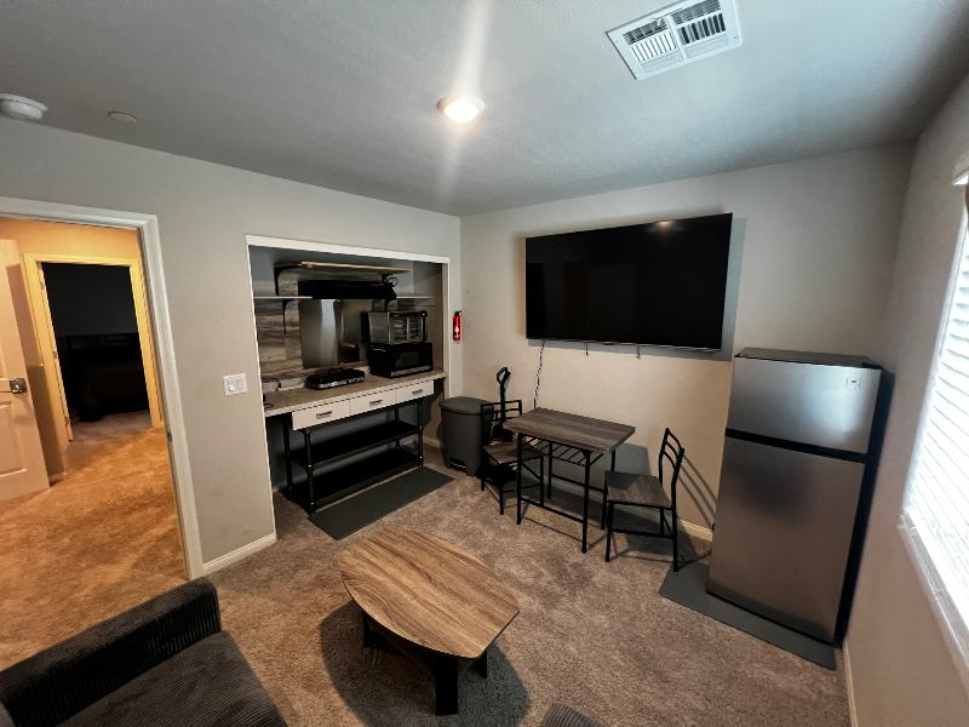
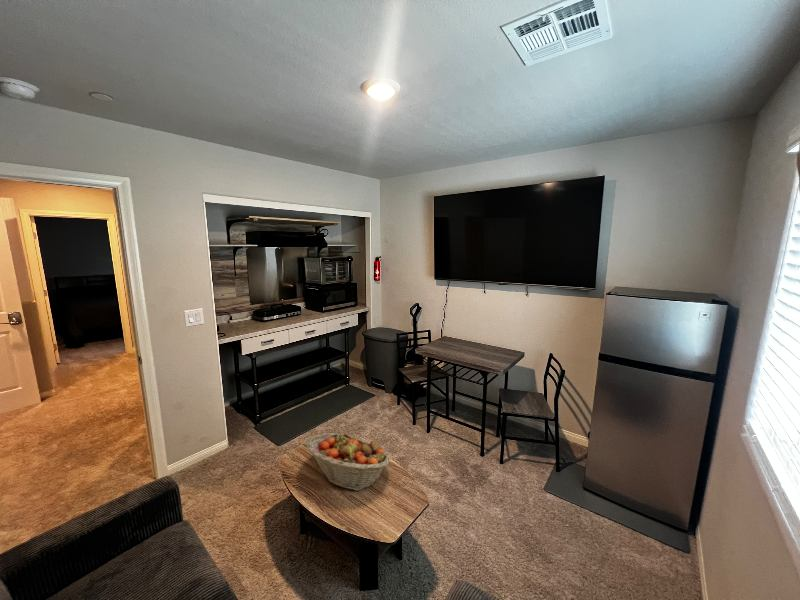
+ fruit basket (348, 455)
